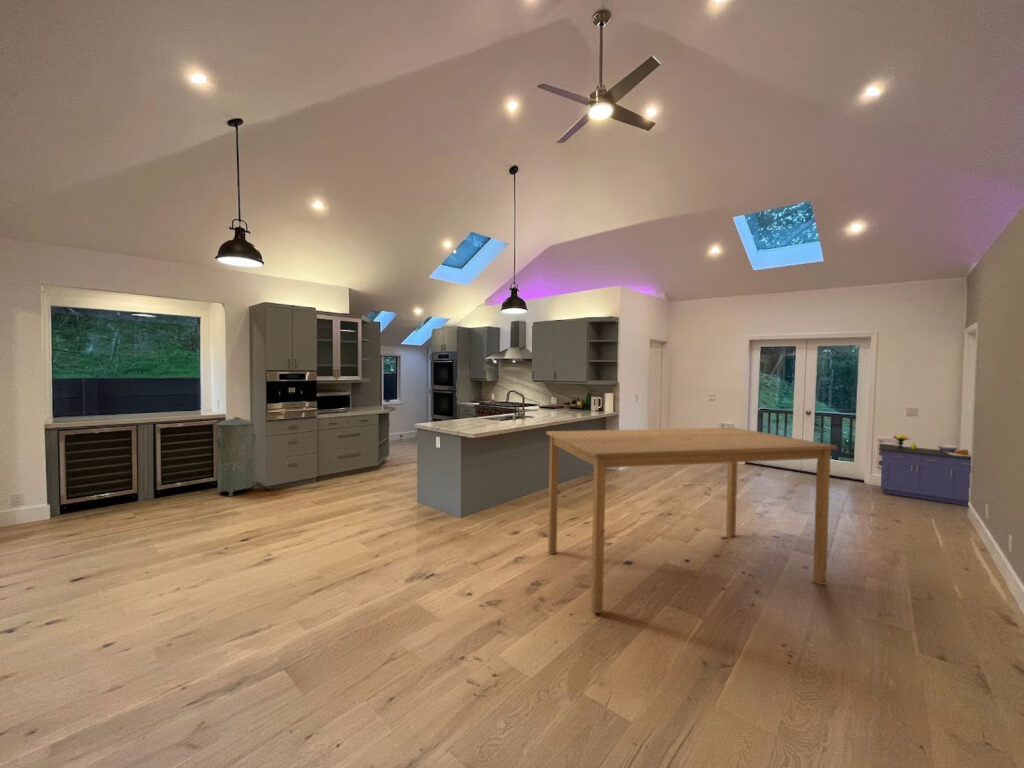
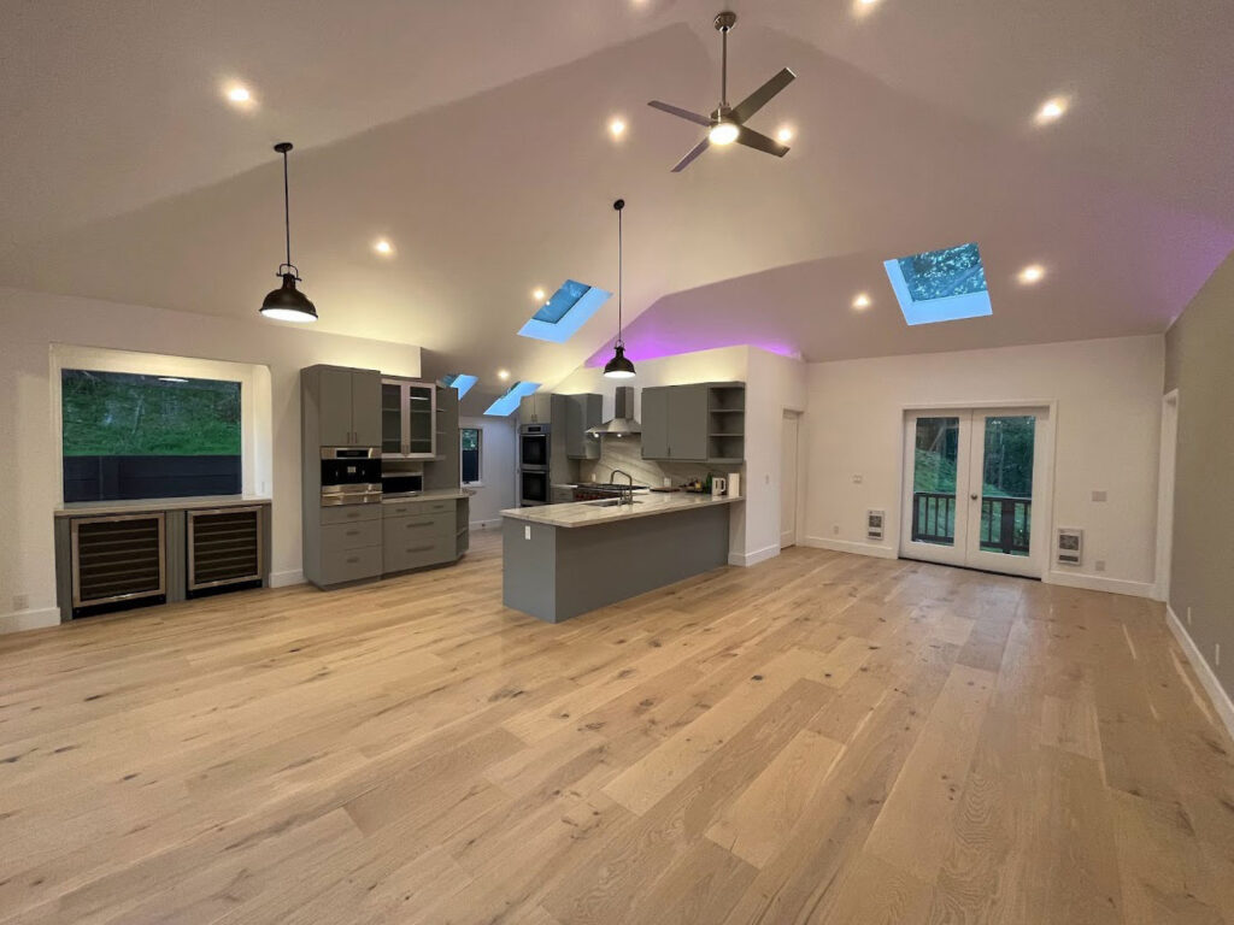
- storage cabinet (929, 467)
- dining table (678, 464)
- trash can (236, 454)
